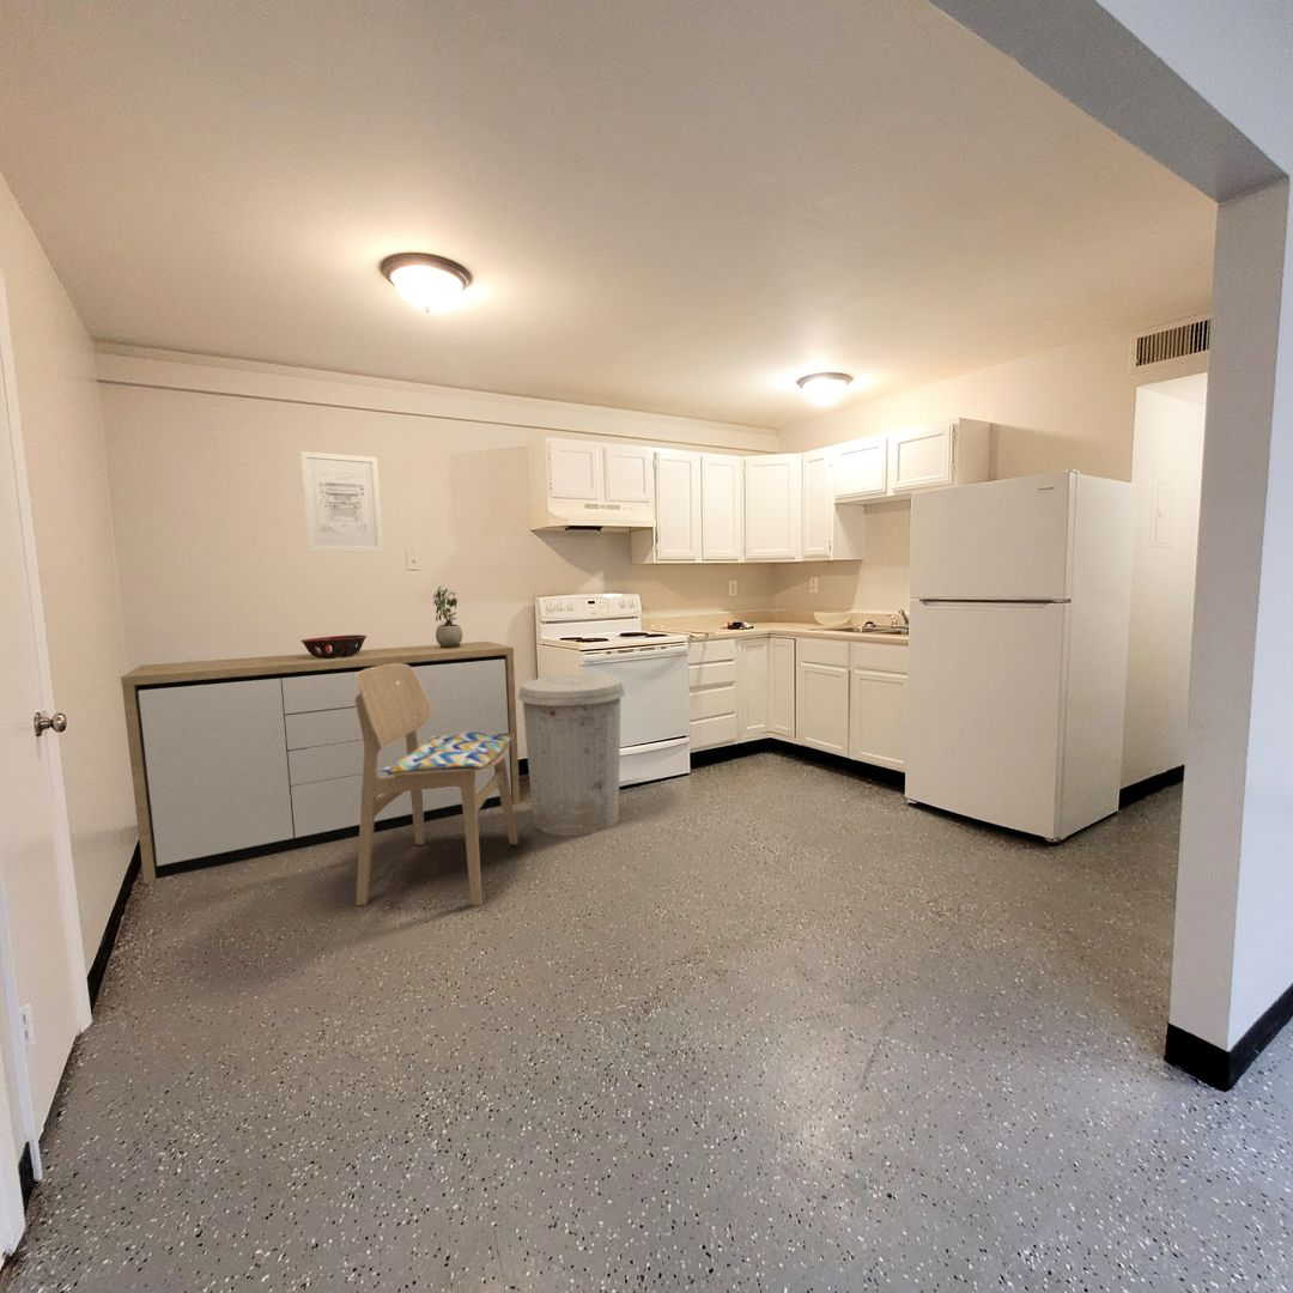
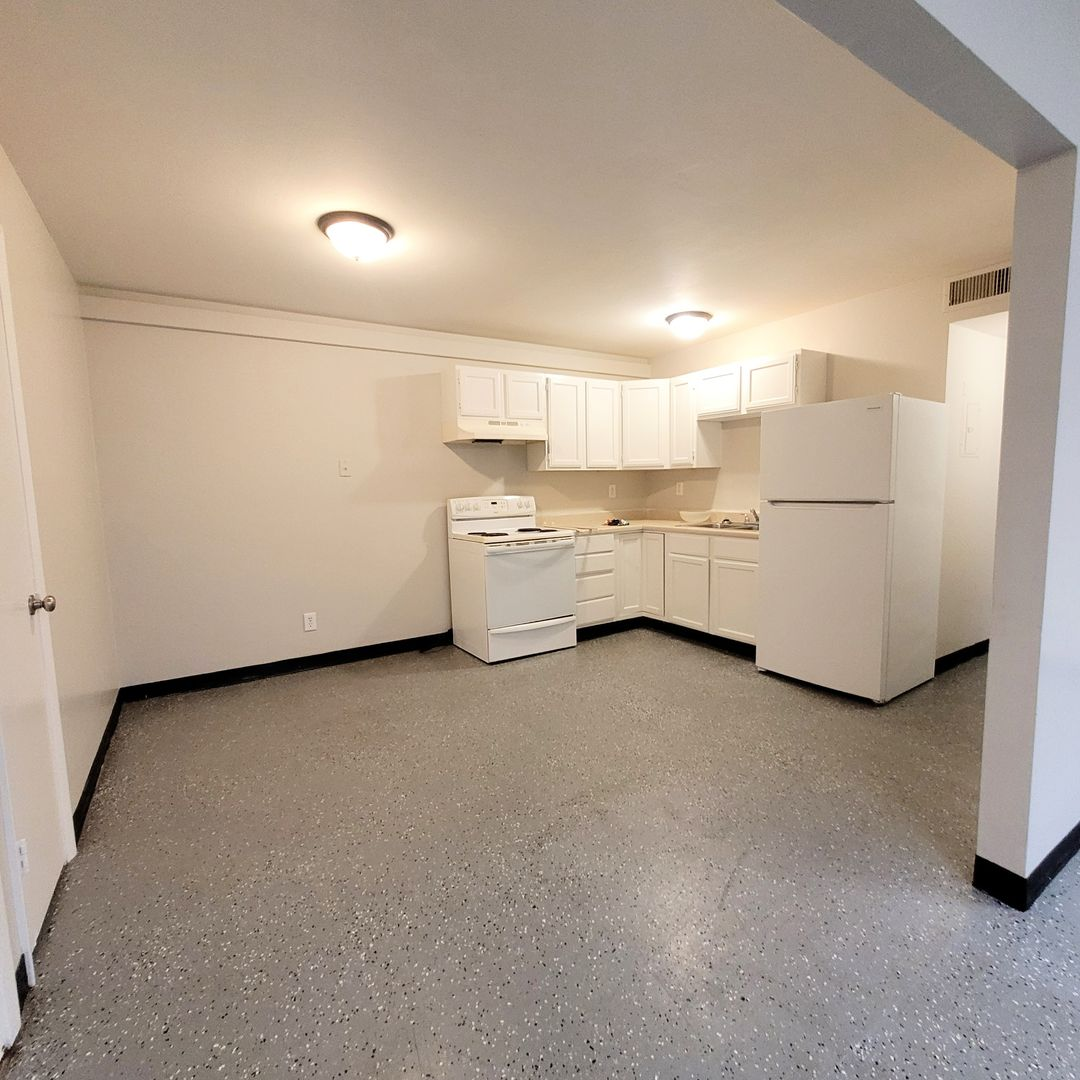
- dining chair (438, 770)
- potted plant (447, 617)
- sideboard (347, 740)
- wall art (342, 503)
- decorative bowl (334, 645)
- trash can (573, 748)
